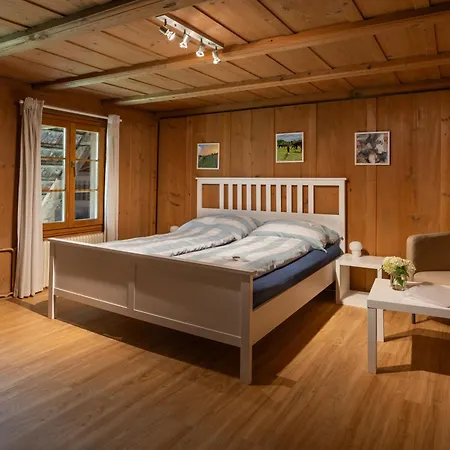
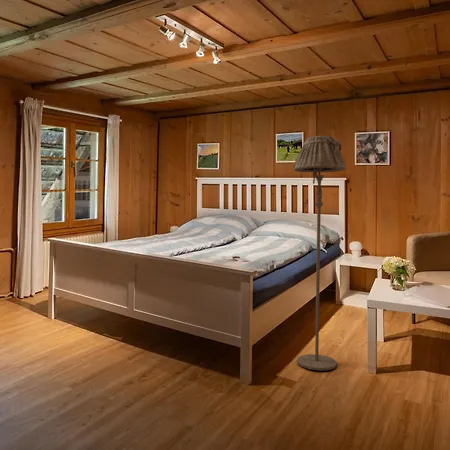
+ floor lamp (318, 251)
